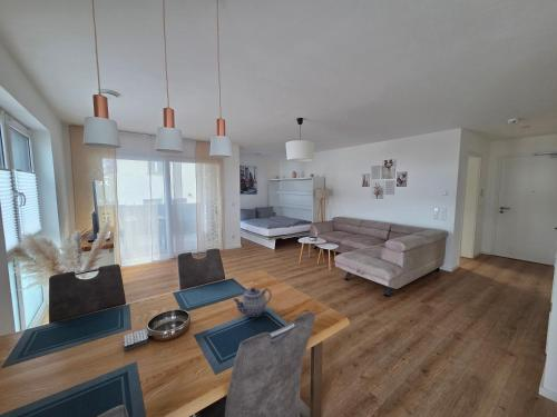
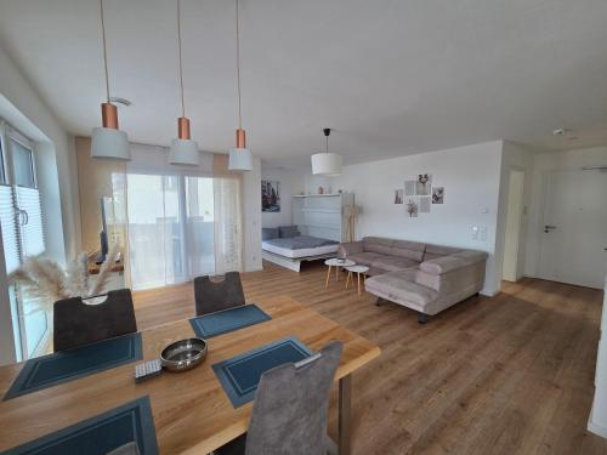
- teapot (253, 299)
